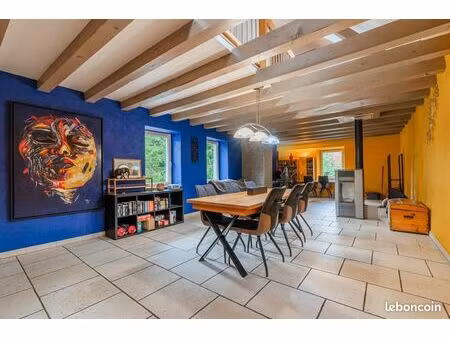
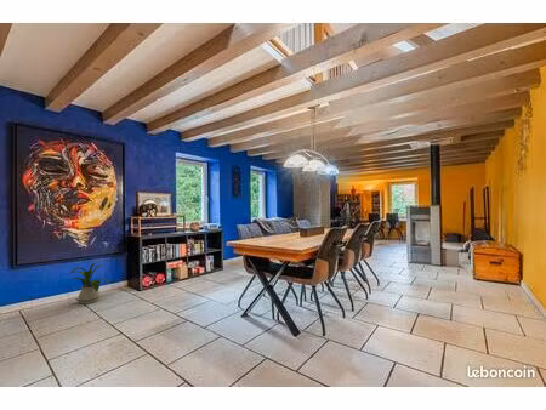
+ house plant (89, 280)
